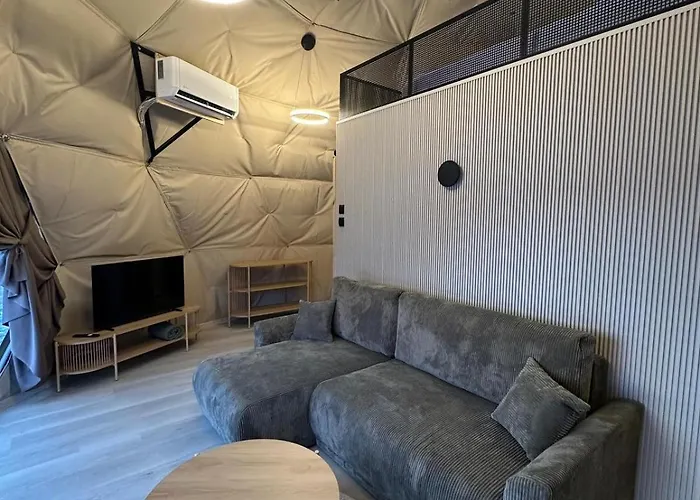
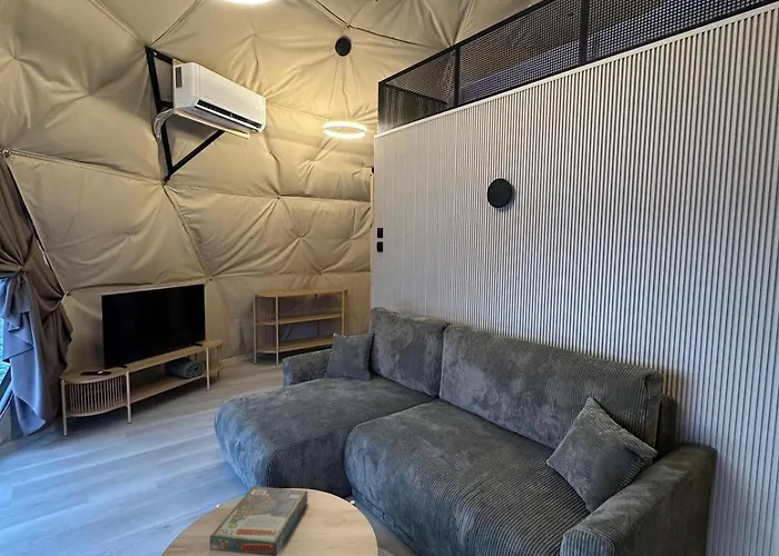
+ board game (263, 517)
